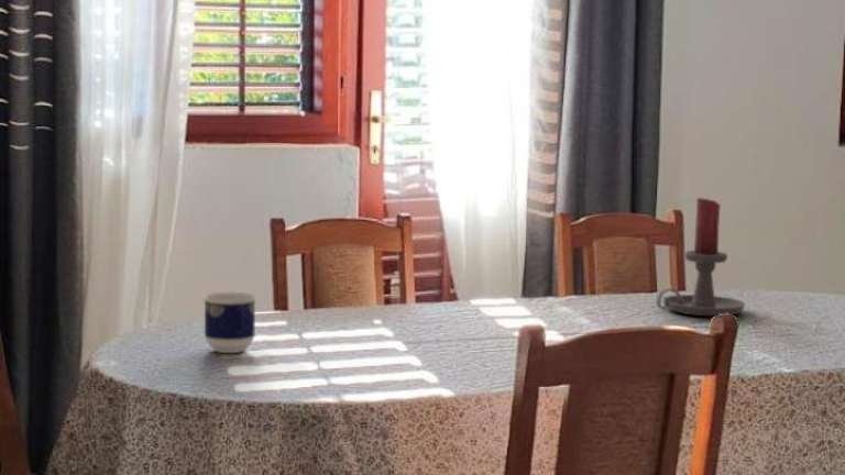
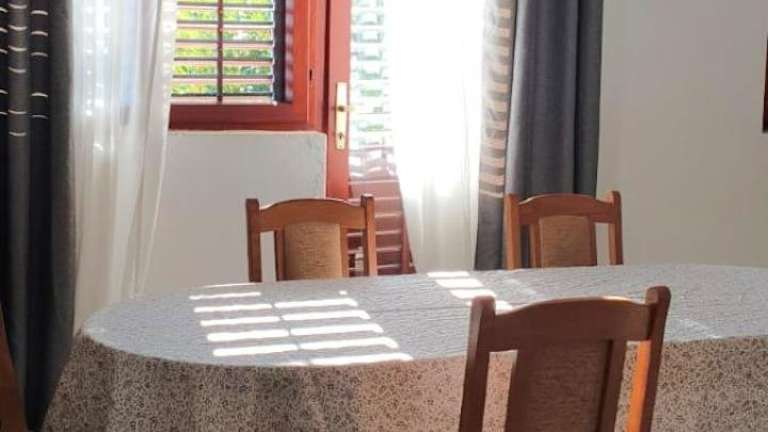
- candle holder (696, 255)
- cup (232, 324)
